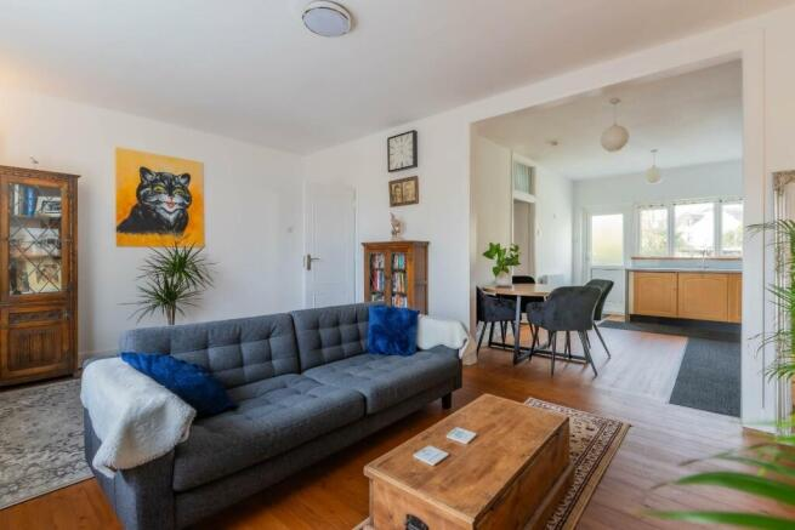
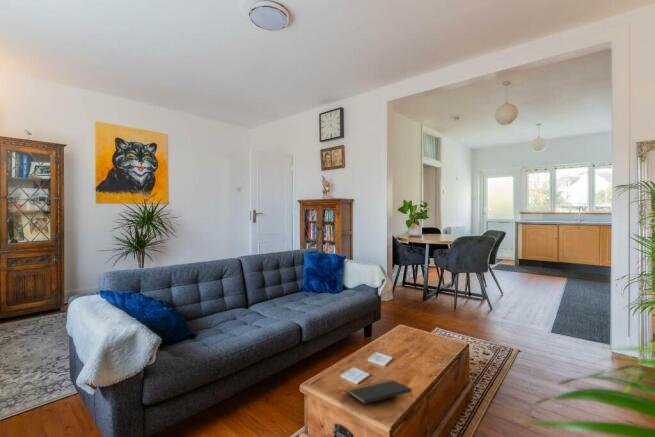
+ notepad (378, 390)
